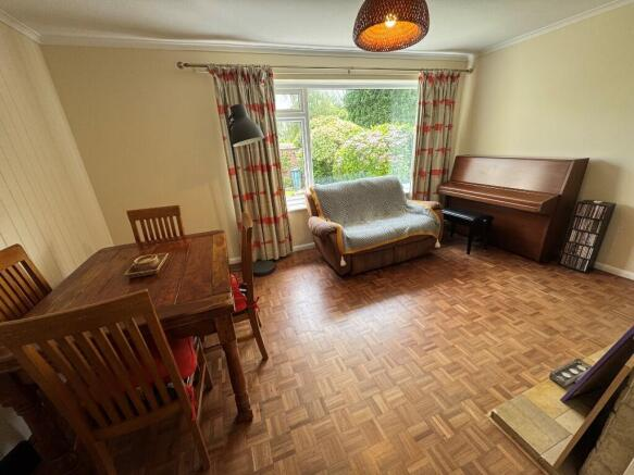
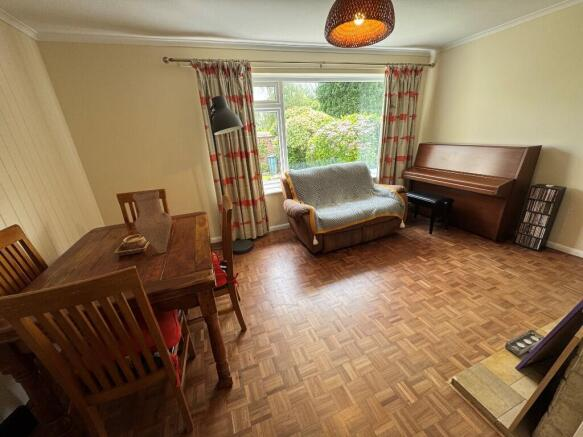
+ vase (154, 223)
